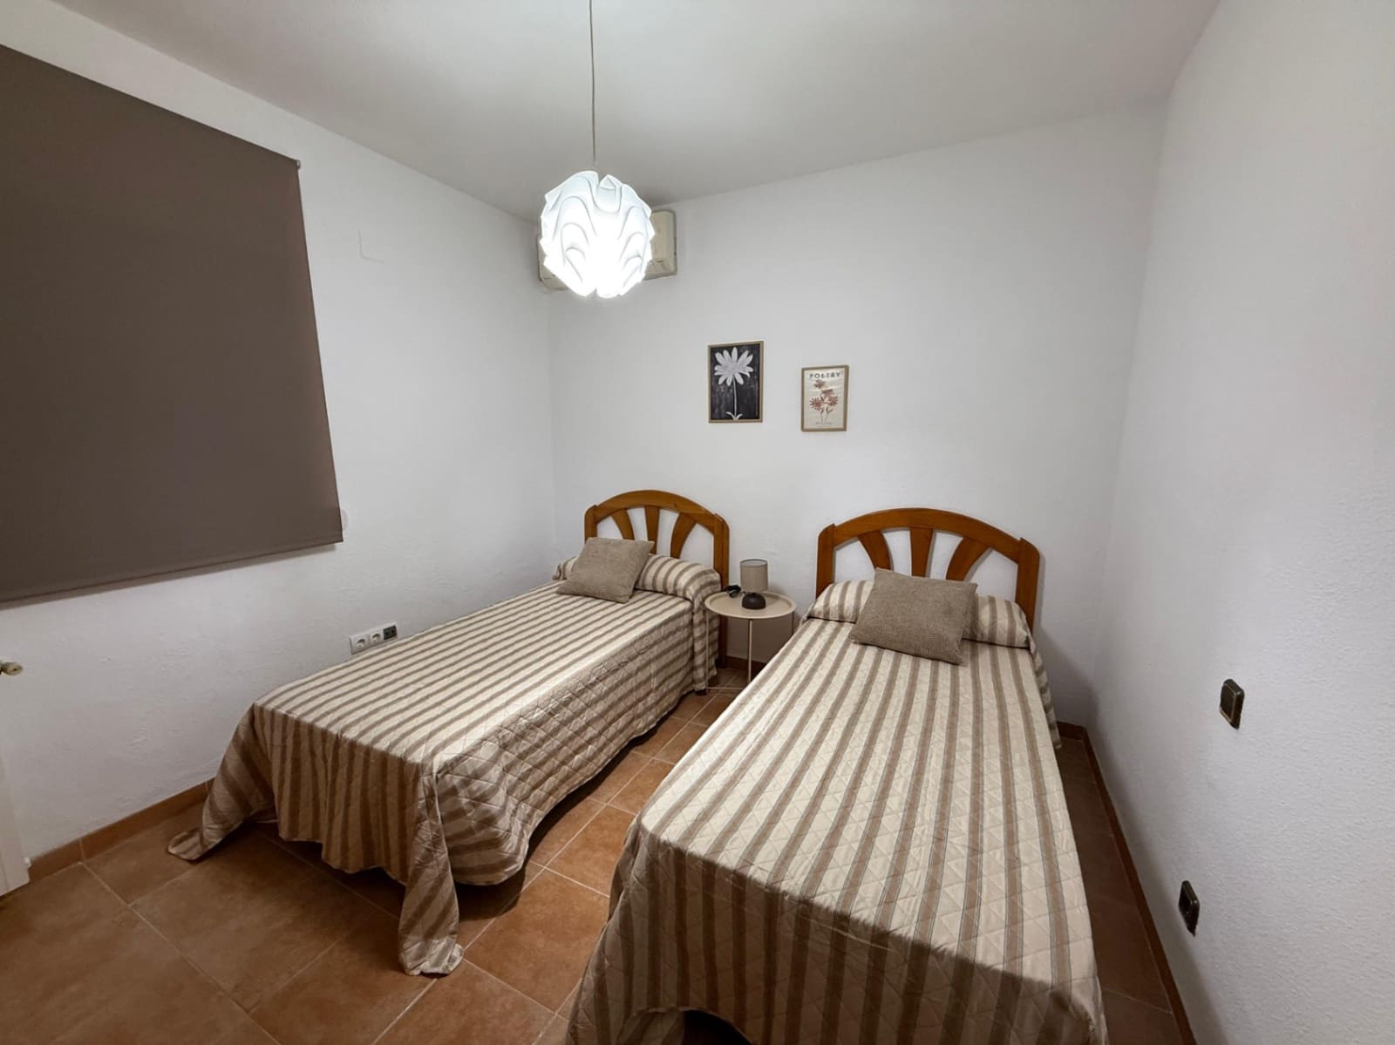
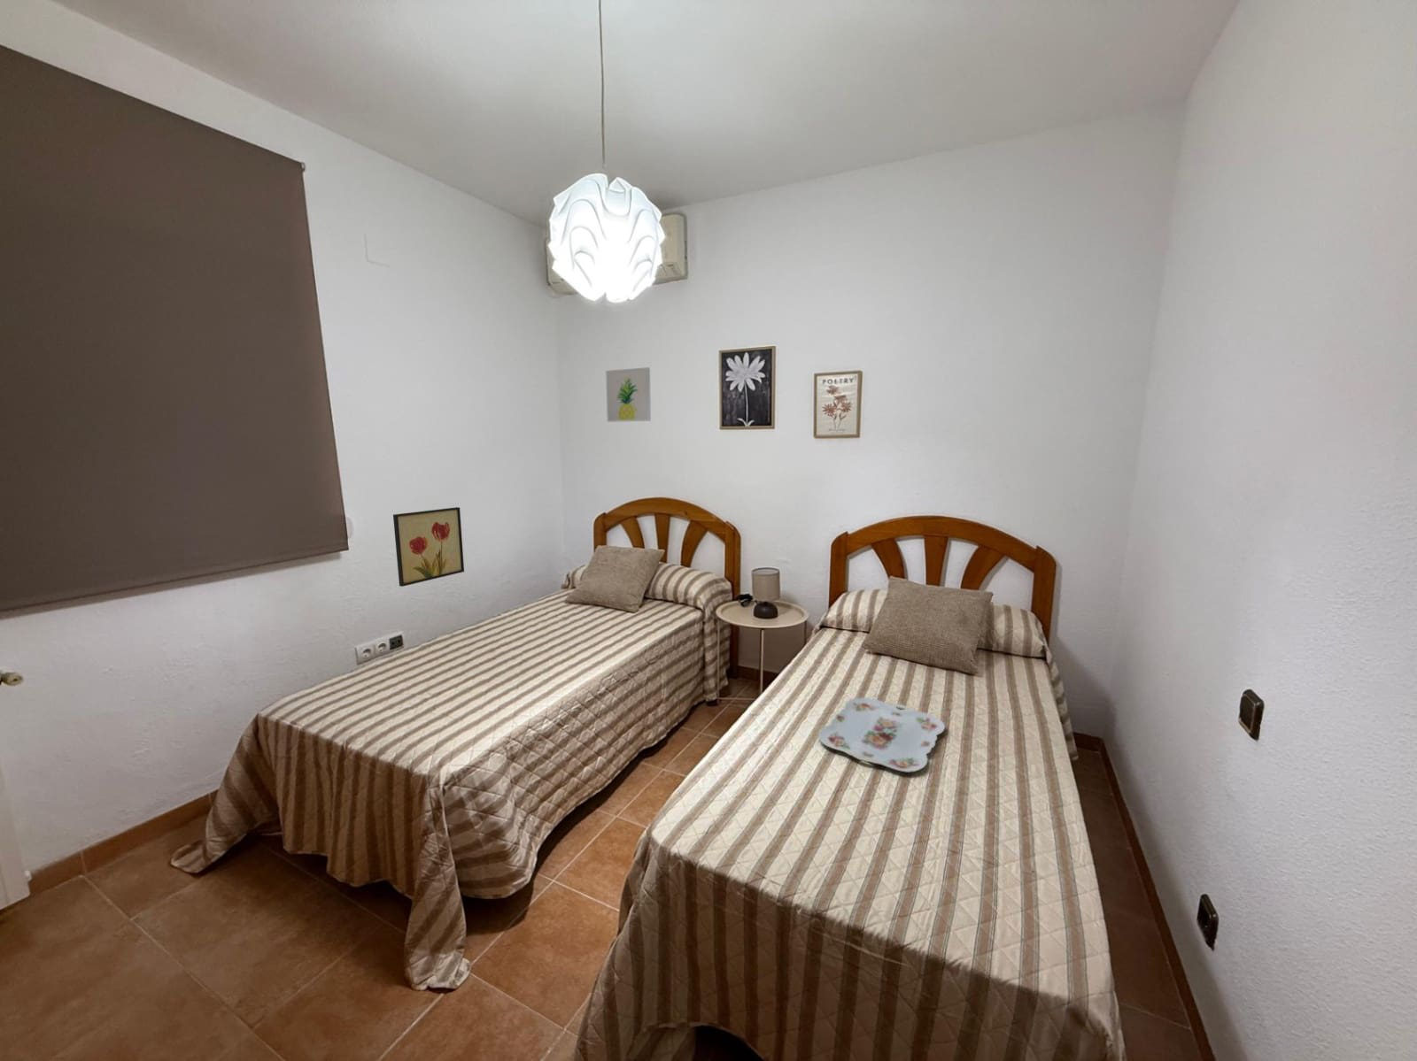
+ serving tray (882, 731)
+ wall art (429, 544)
+ wall art (628, 395)
